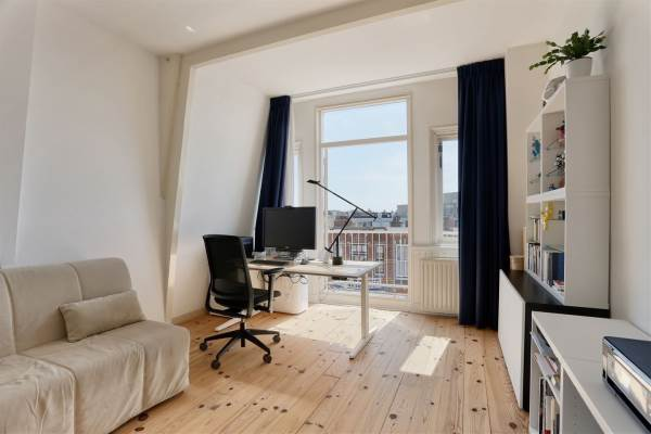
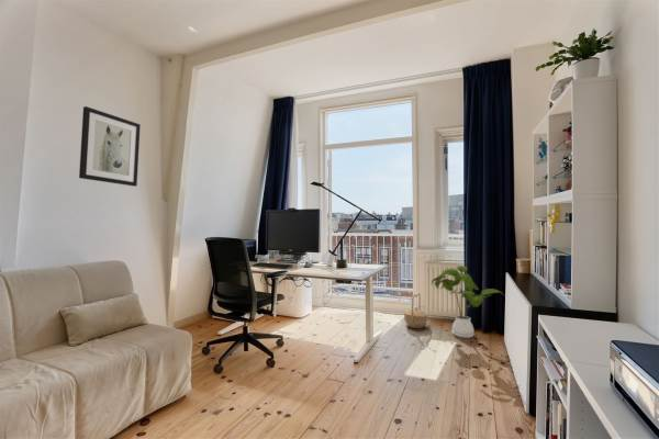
+ basket (415, 309)
+ house plant (461, 302)
+ wall art (111, 148)
